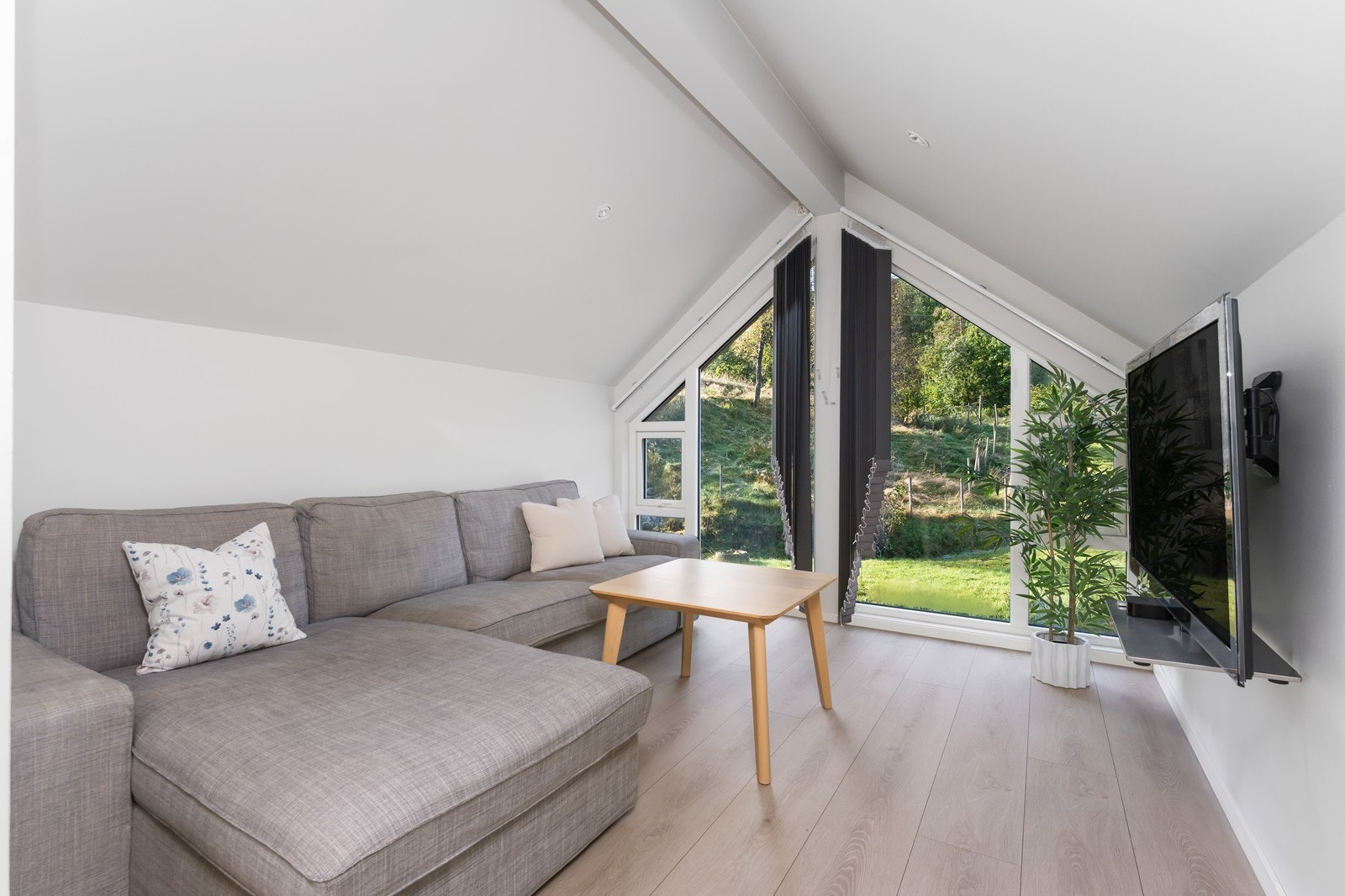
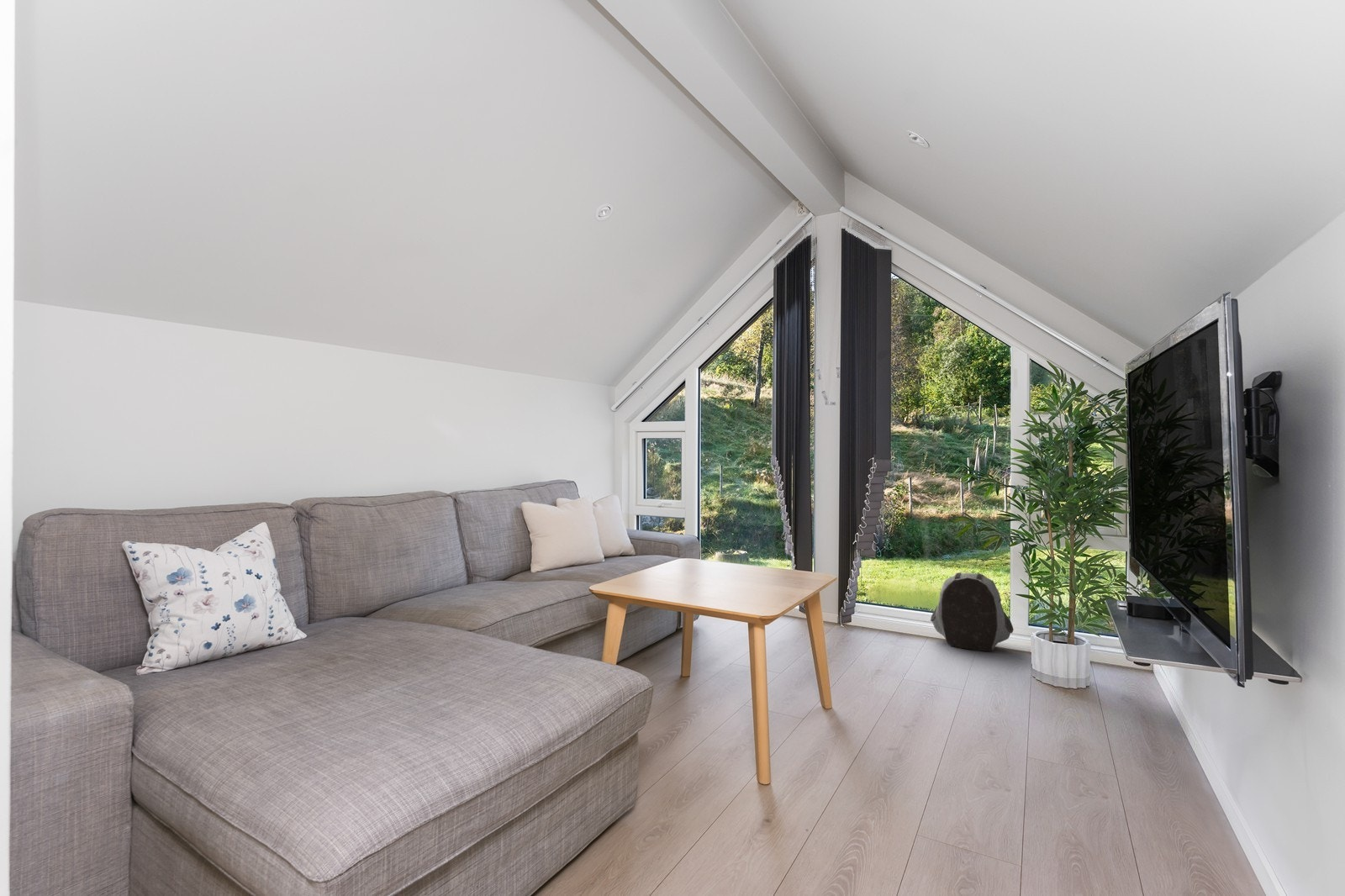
+ backpack (970, 609)
